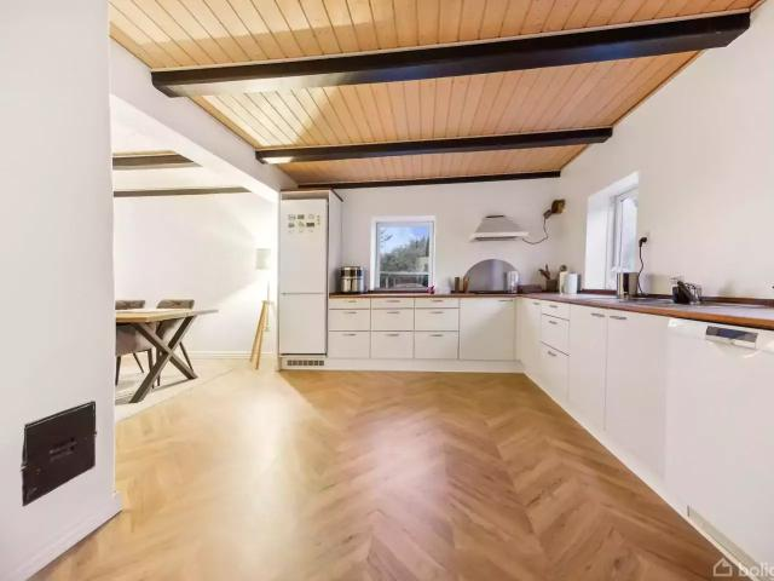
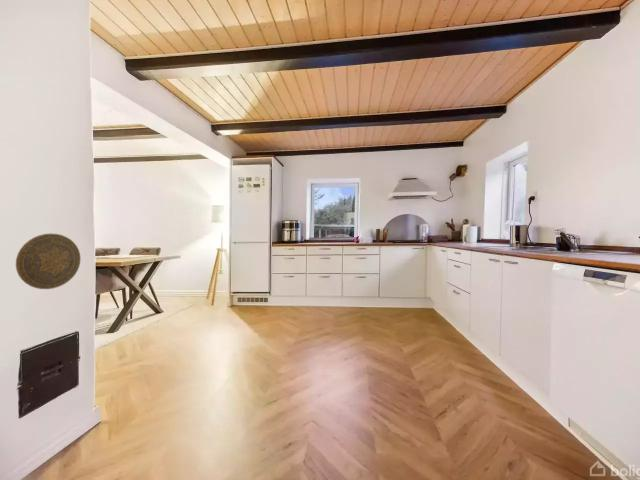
+ decorative plate (53, 261)
